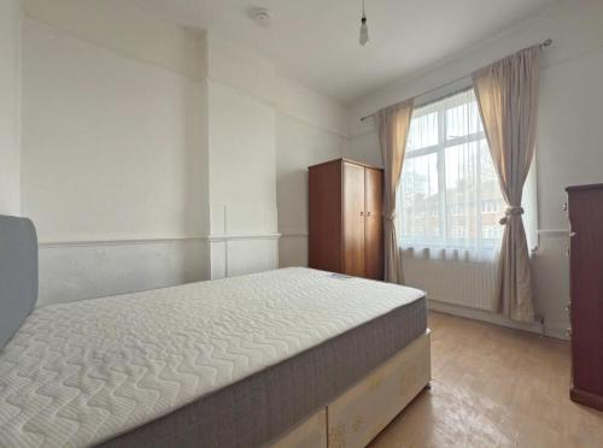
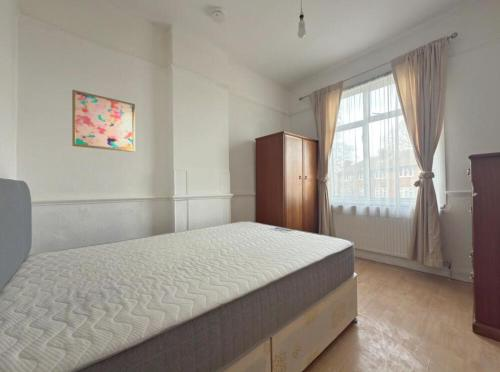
+ wall art (106, 123)
